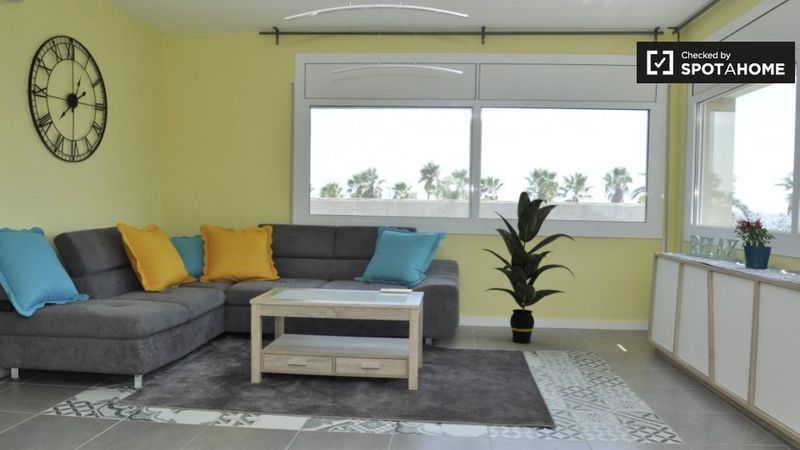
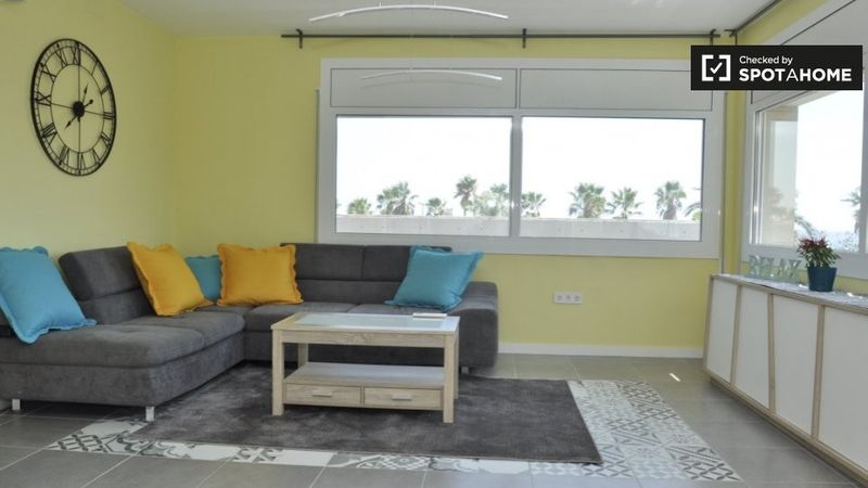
- indoor plant (526, 266)
